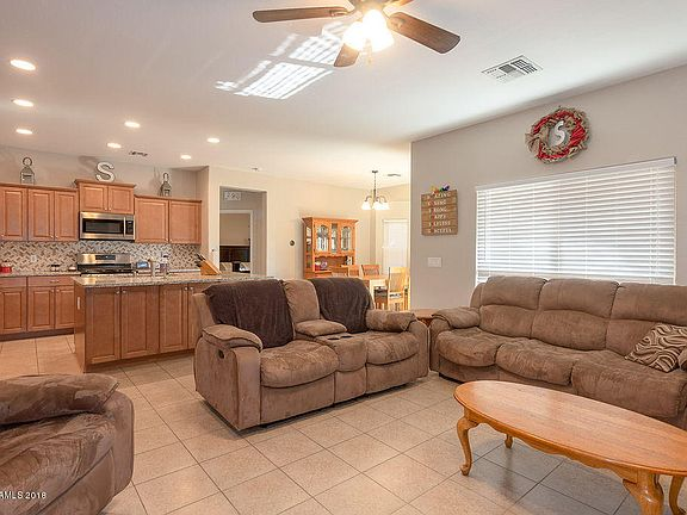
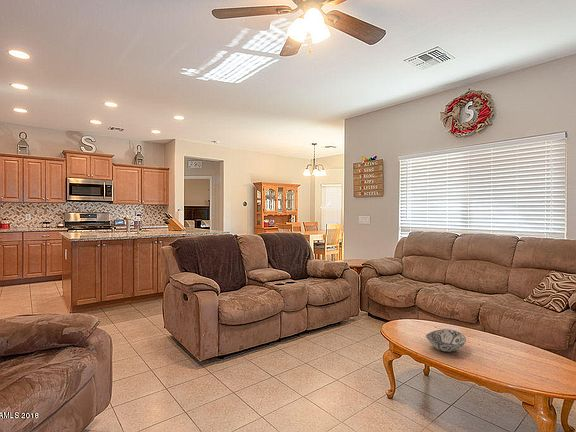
+ decorative bowl (445, 342)
